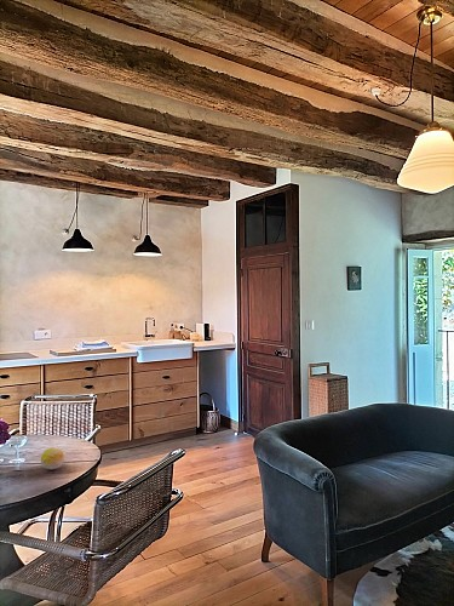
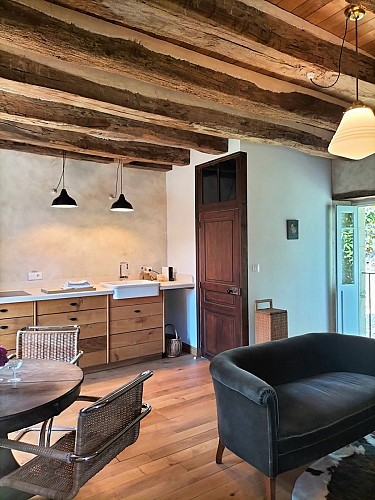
- fruit (52, 457)
